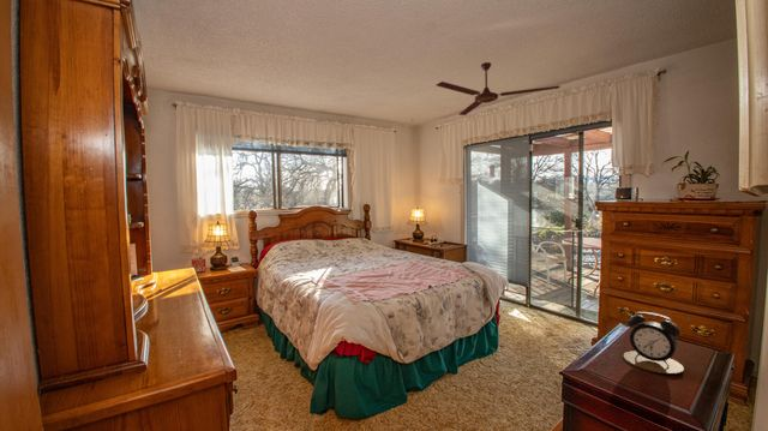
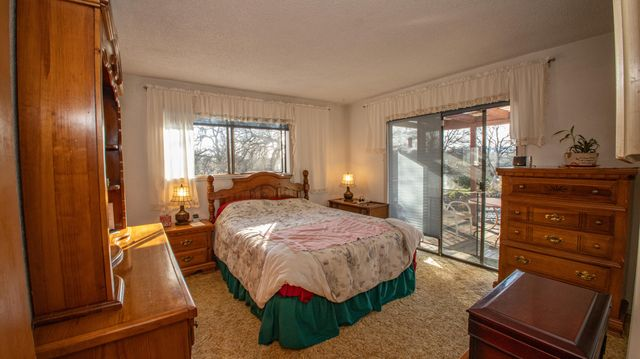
- ceiling fan (502, 92)
- alarm clock (652, 337)
